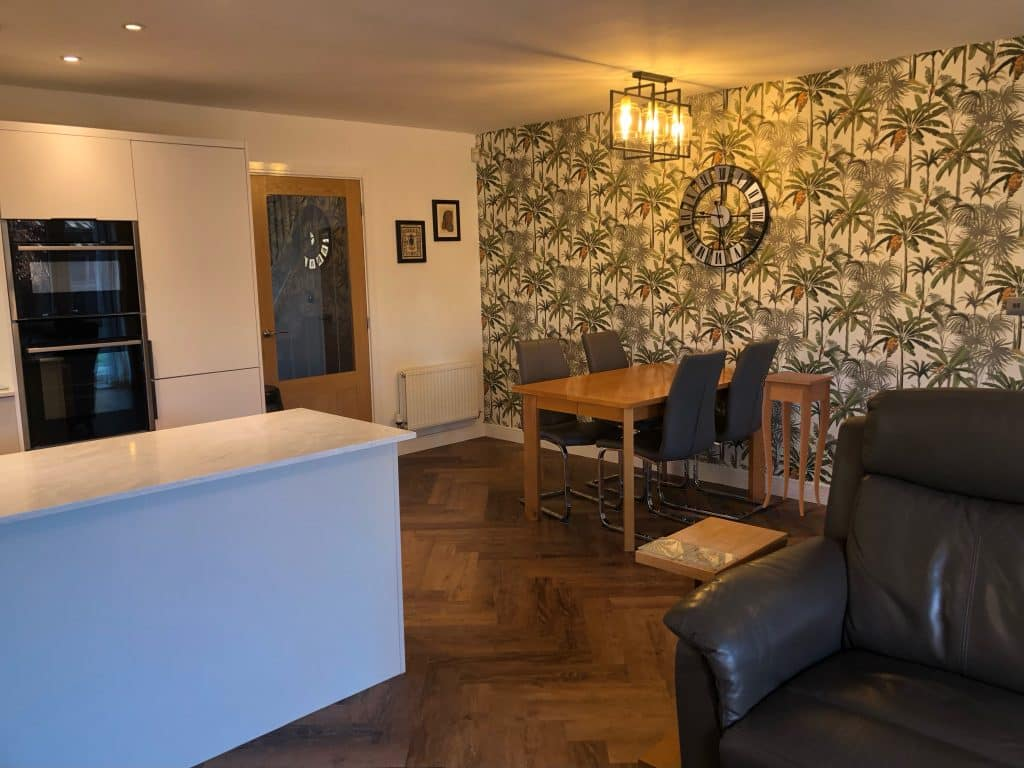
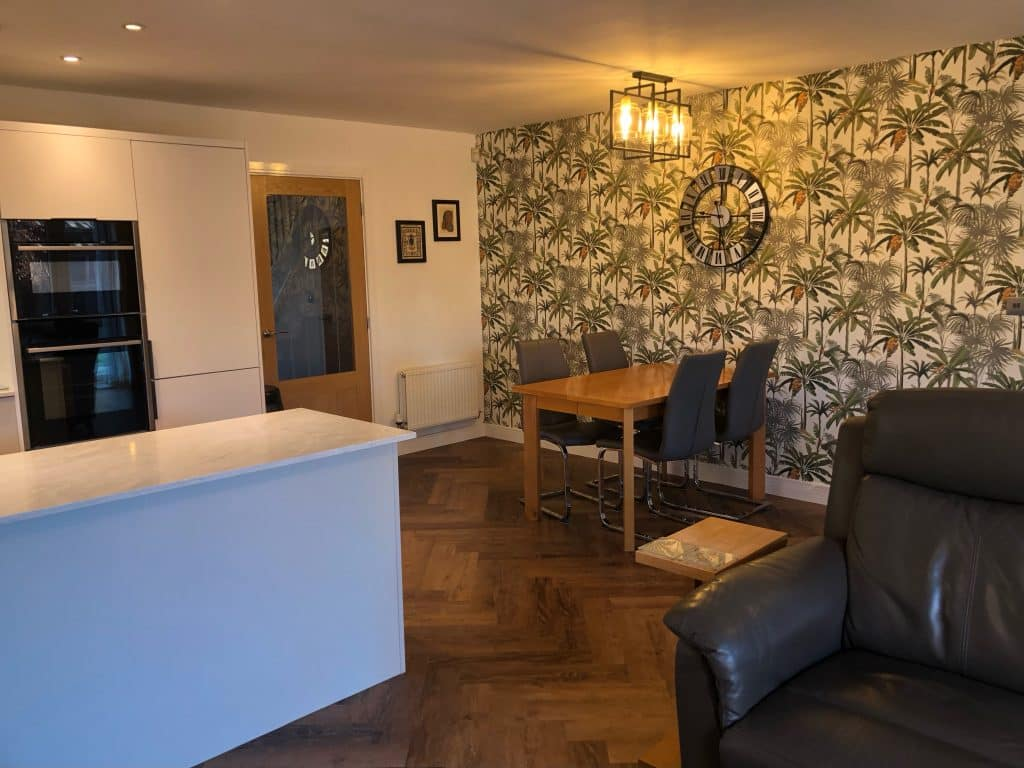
- side table (789, 442)
